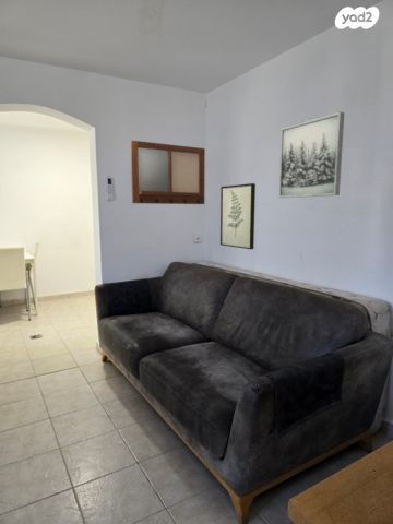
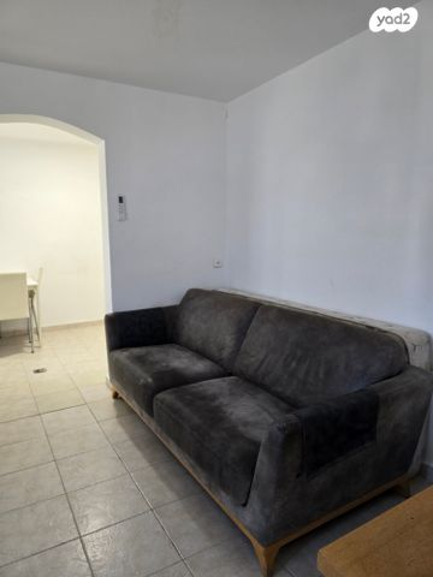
- wall art (308, 159)
- writing board (171, 174)
- wall art (236, 216)
